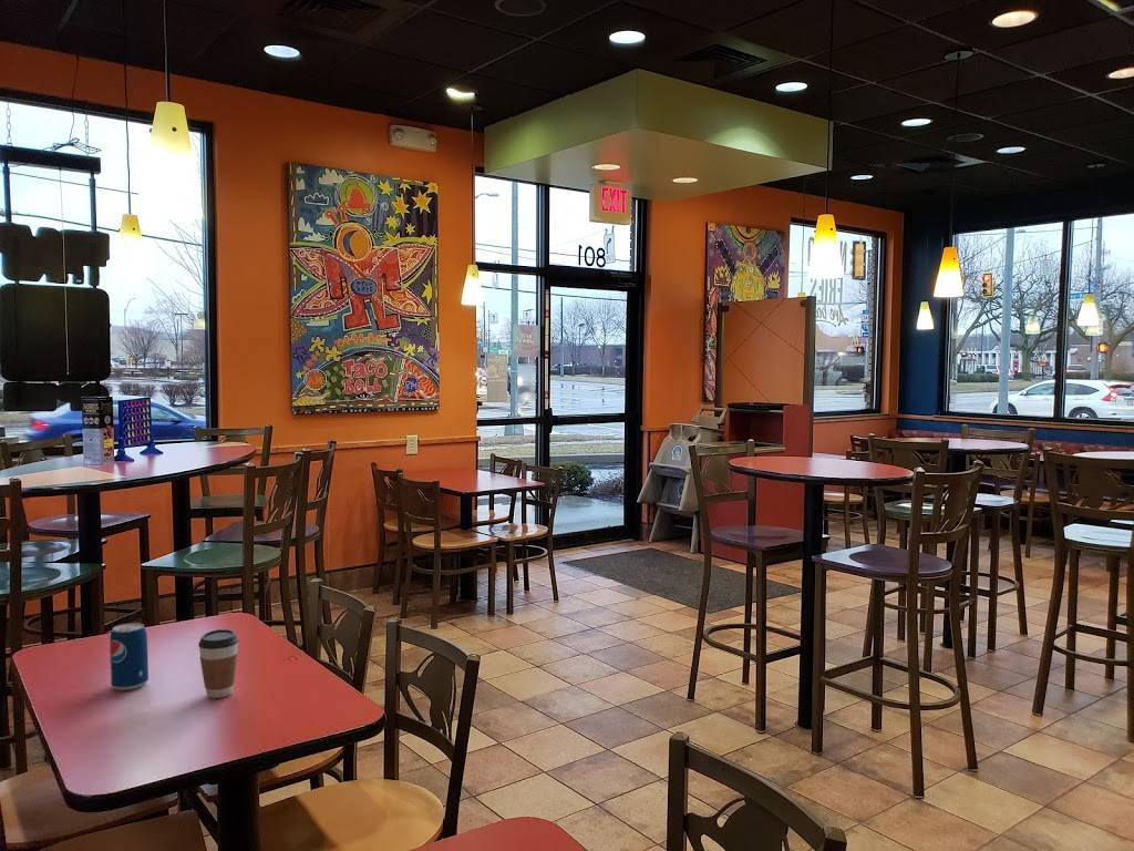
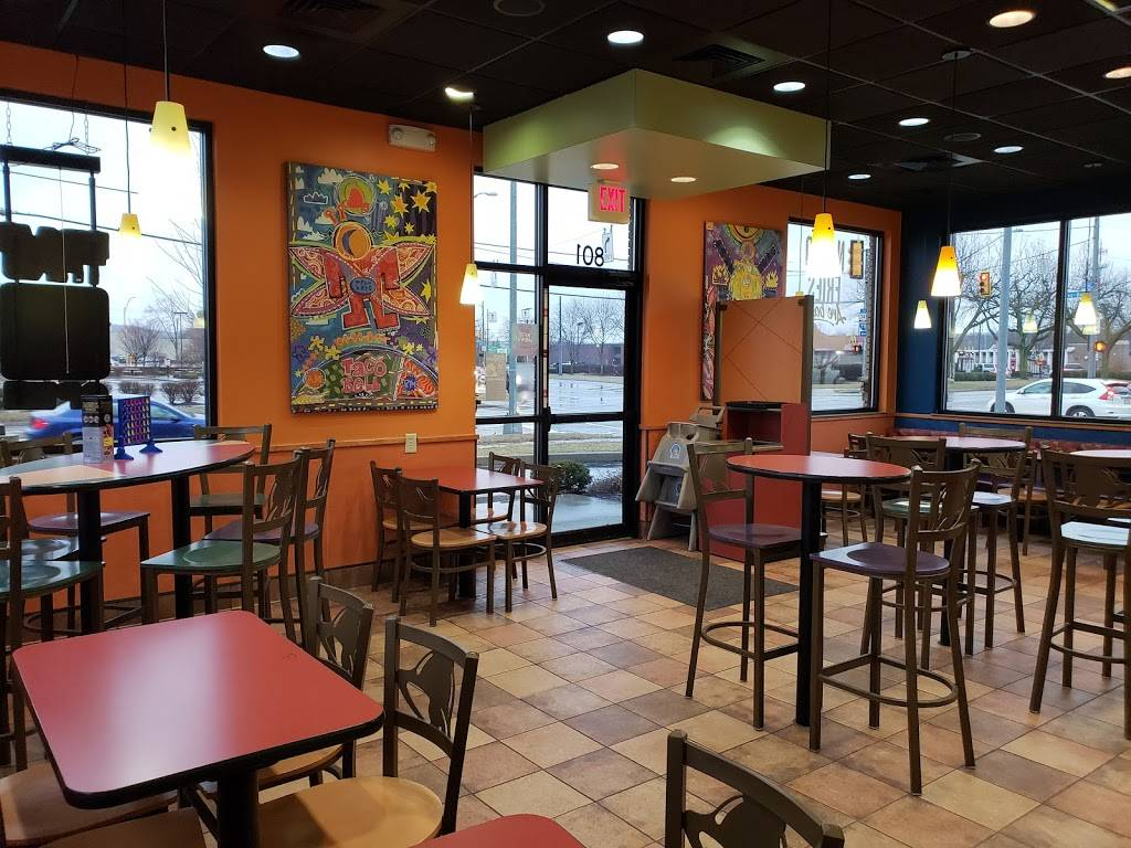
- beverage can (128, 656)
- coffee cup (218, 664)
